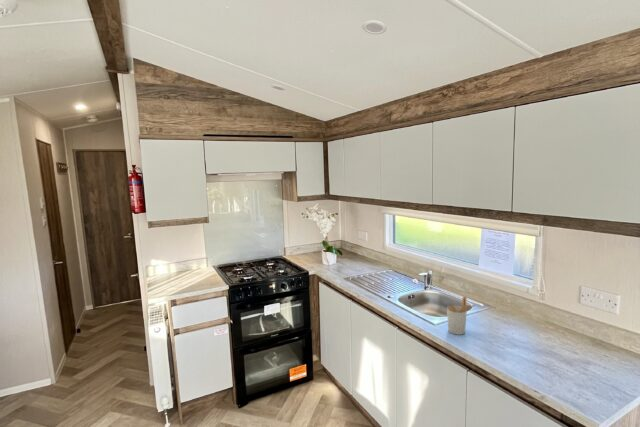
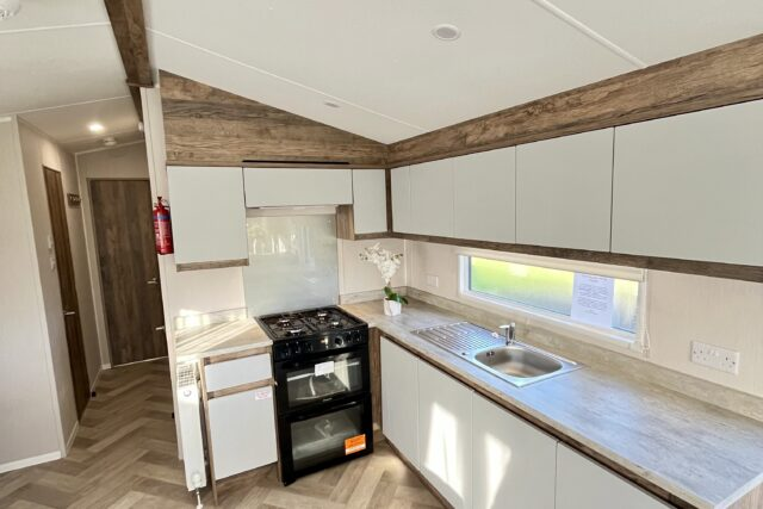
- utensil holder (460, 316)
